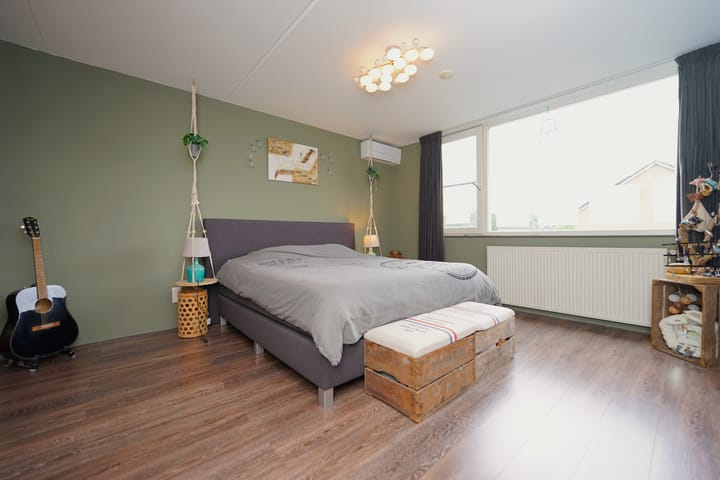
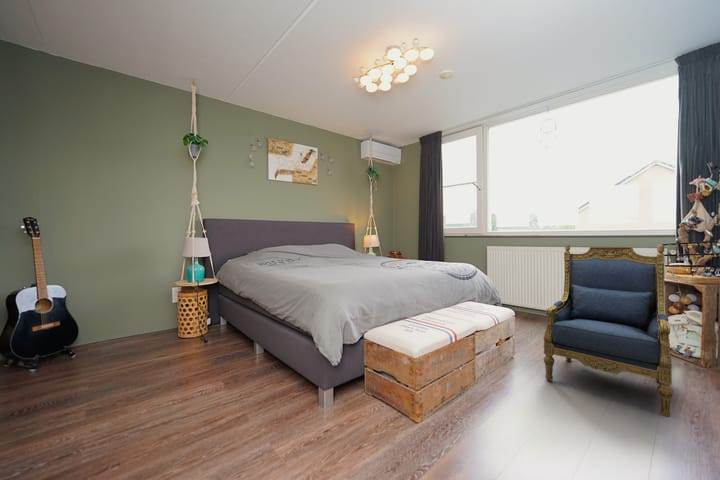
+ armchair (605, 304)
